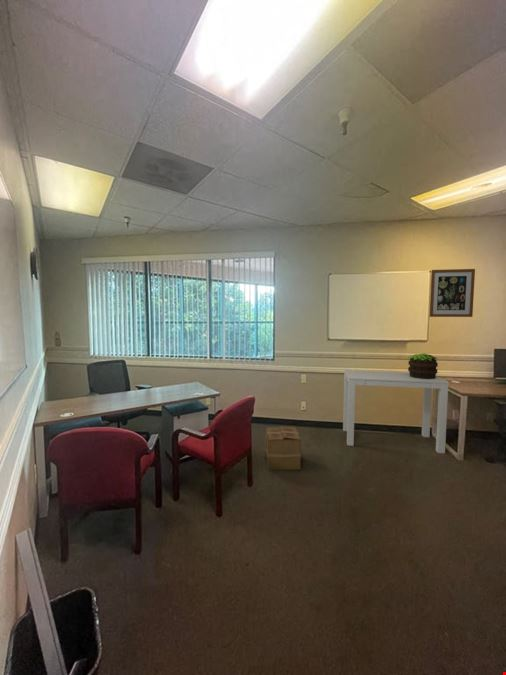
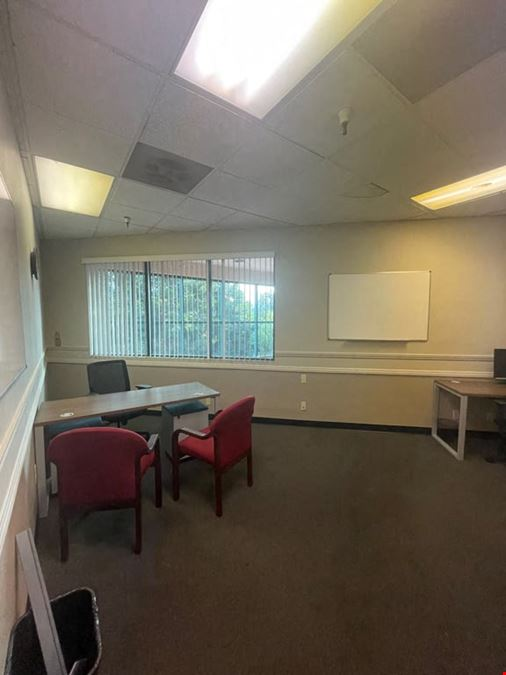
- potted plant (422, 365)
- desk (392, 386)
- wall art (451, 293)
- cardboard box (282, 446)
